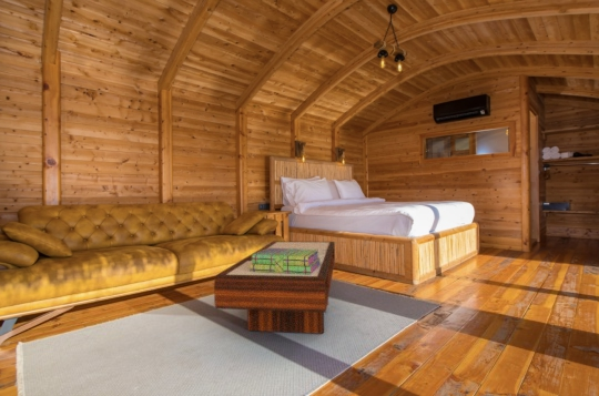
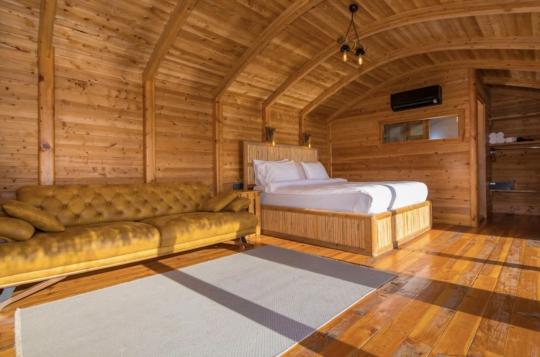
- coffee table (292, 284)
- stack of books (286, 258)
